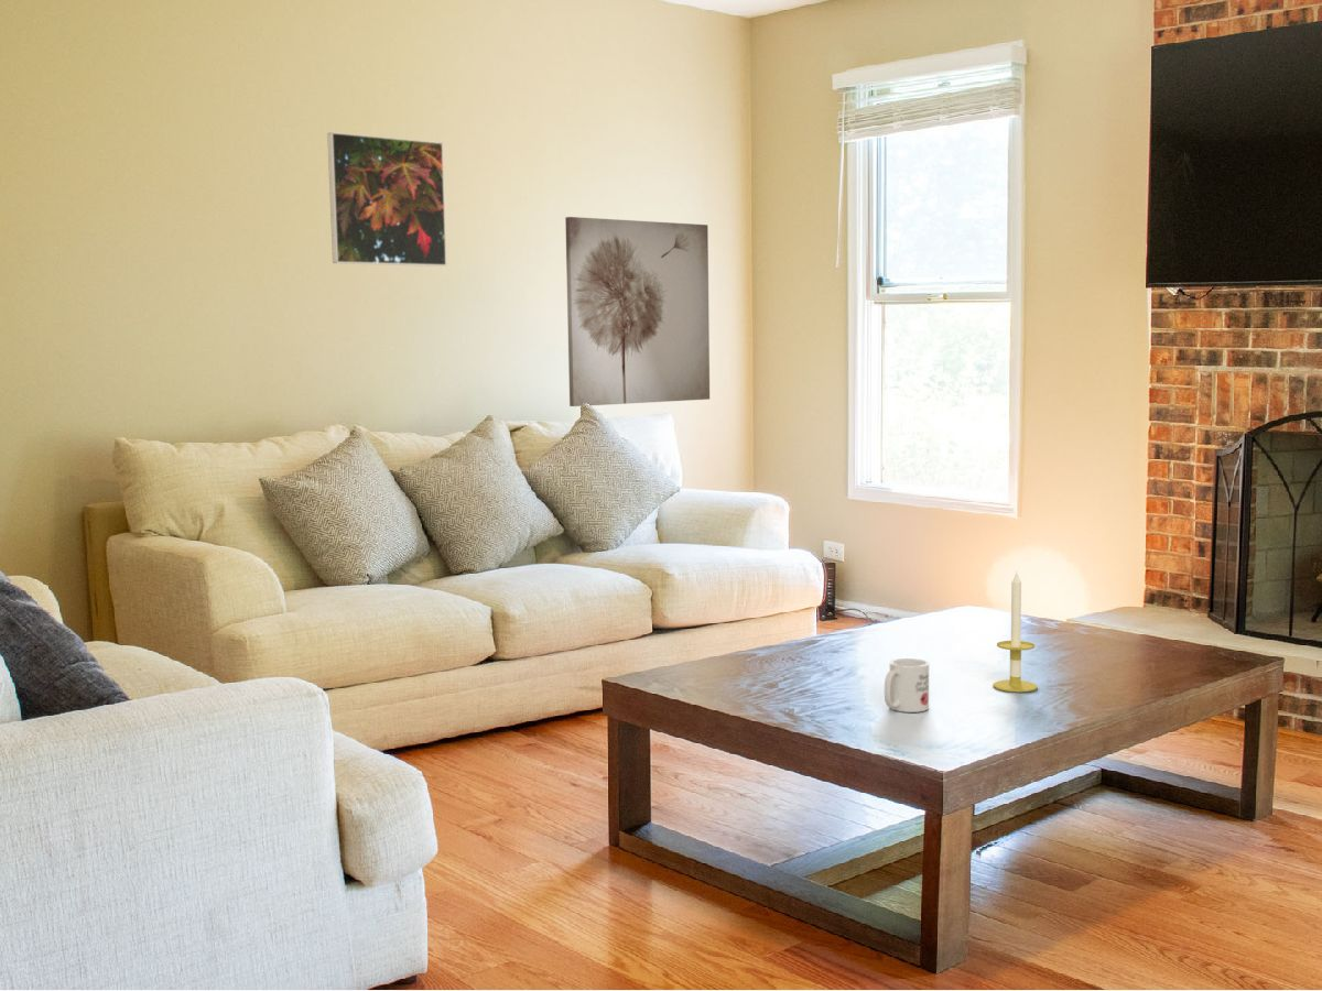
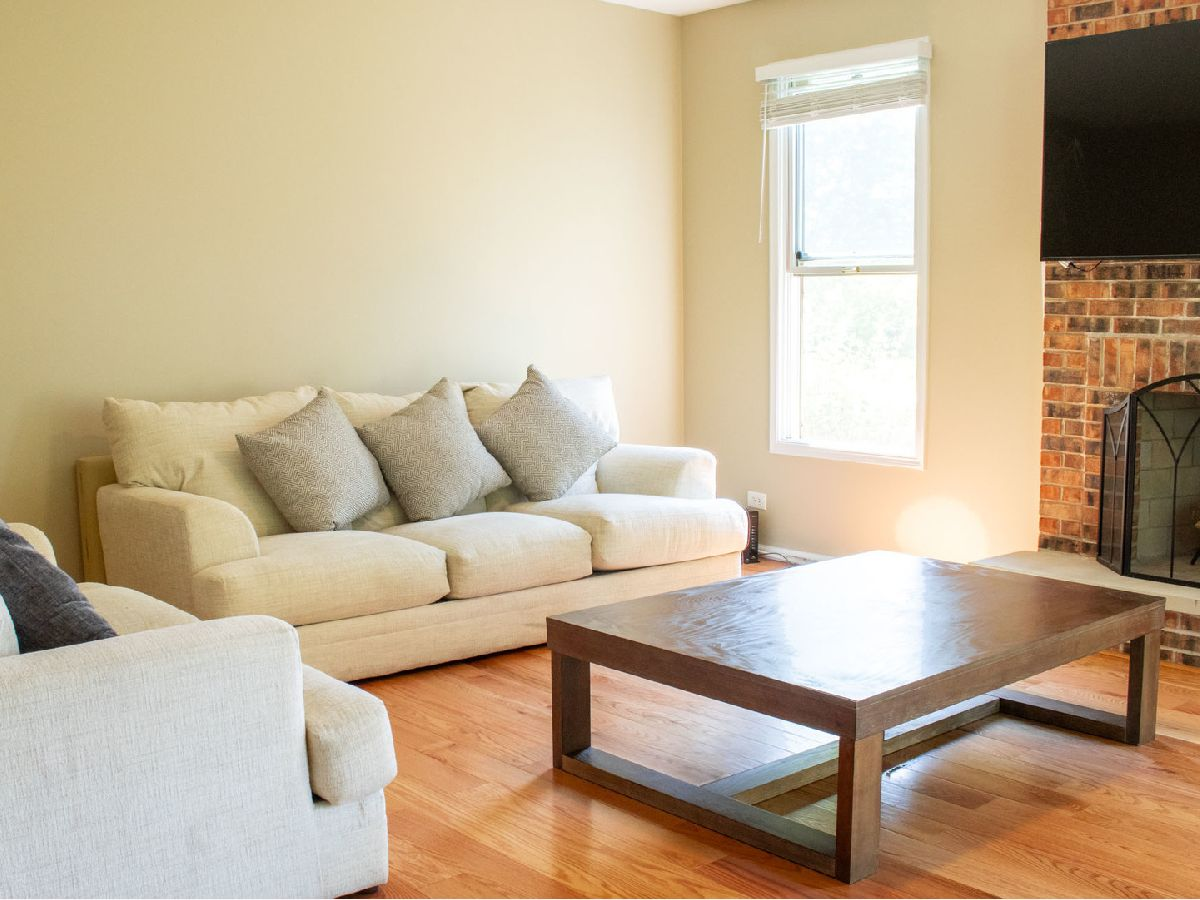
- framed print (389, 202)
- mug (903, 686)
- candle (1016, 629)
- wall art (640, 312)
